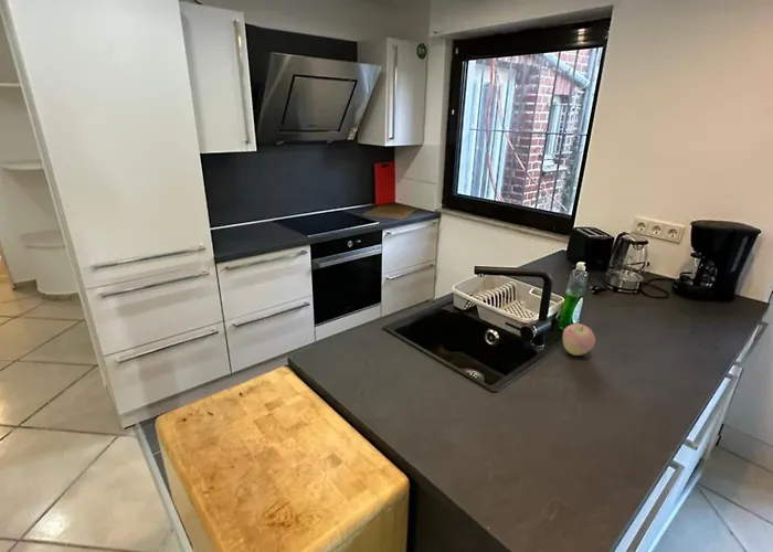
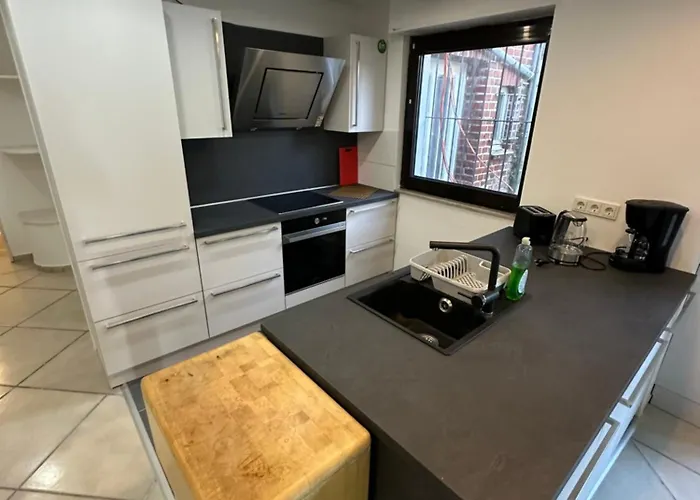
- apple (578, 338)
